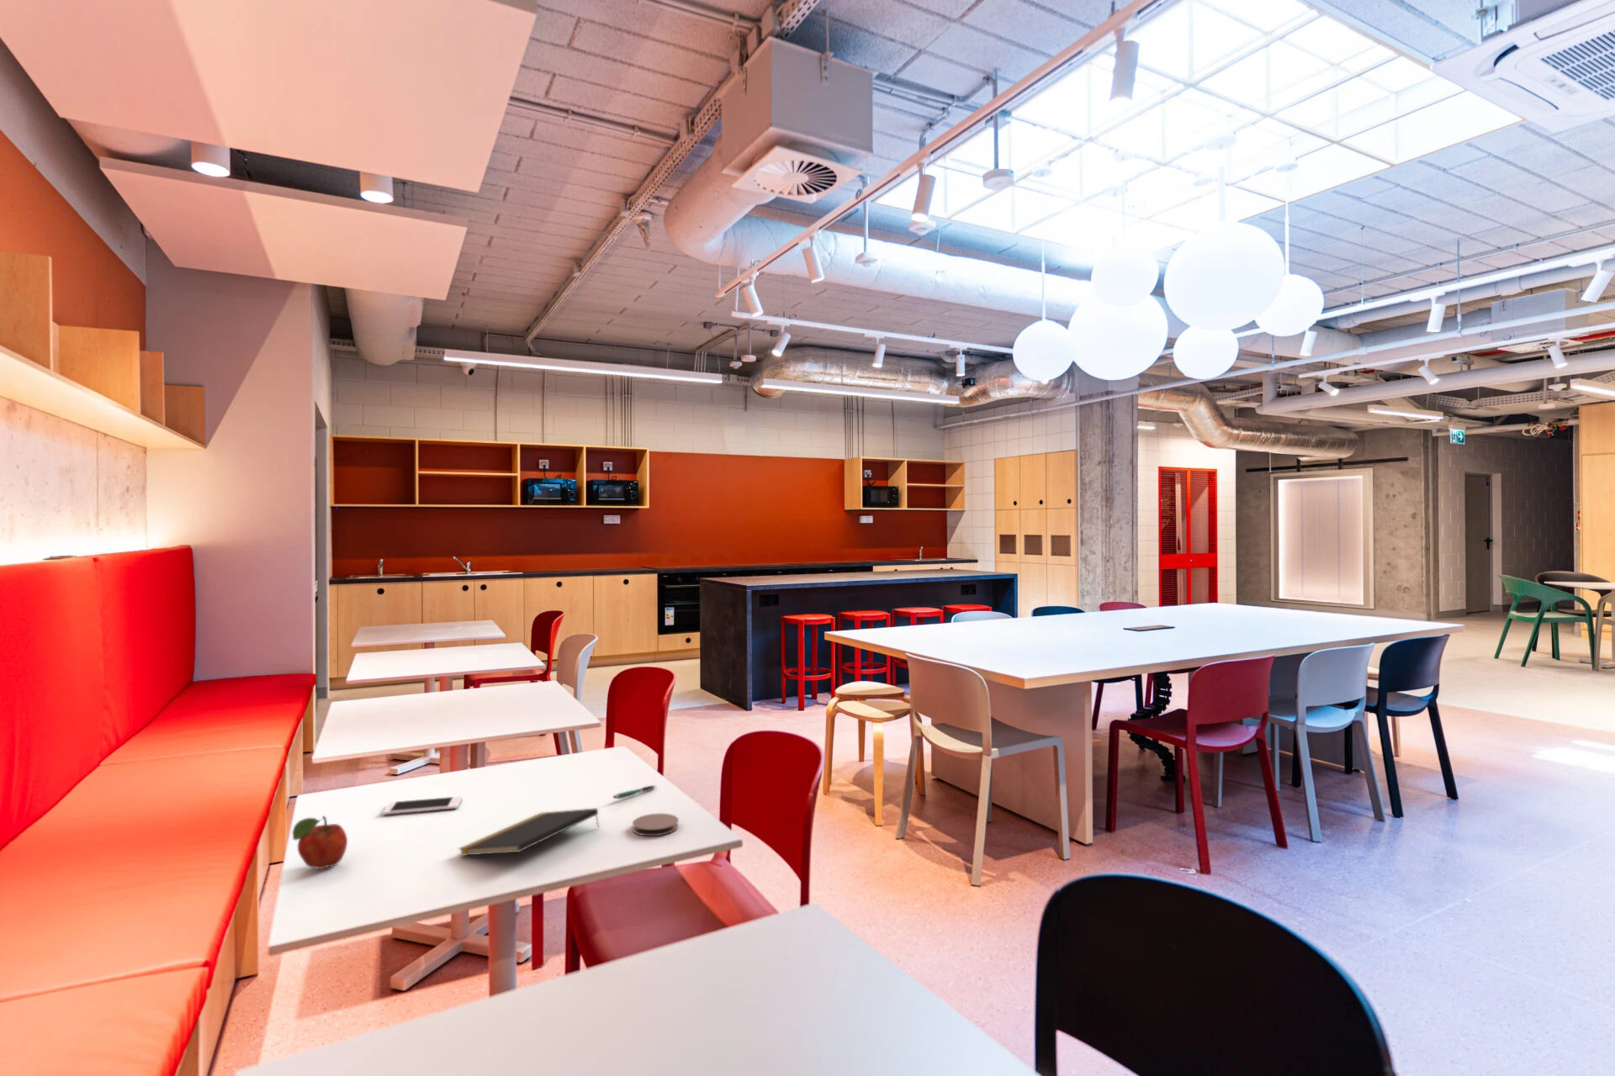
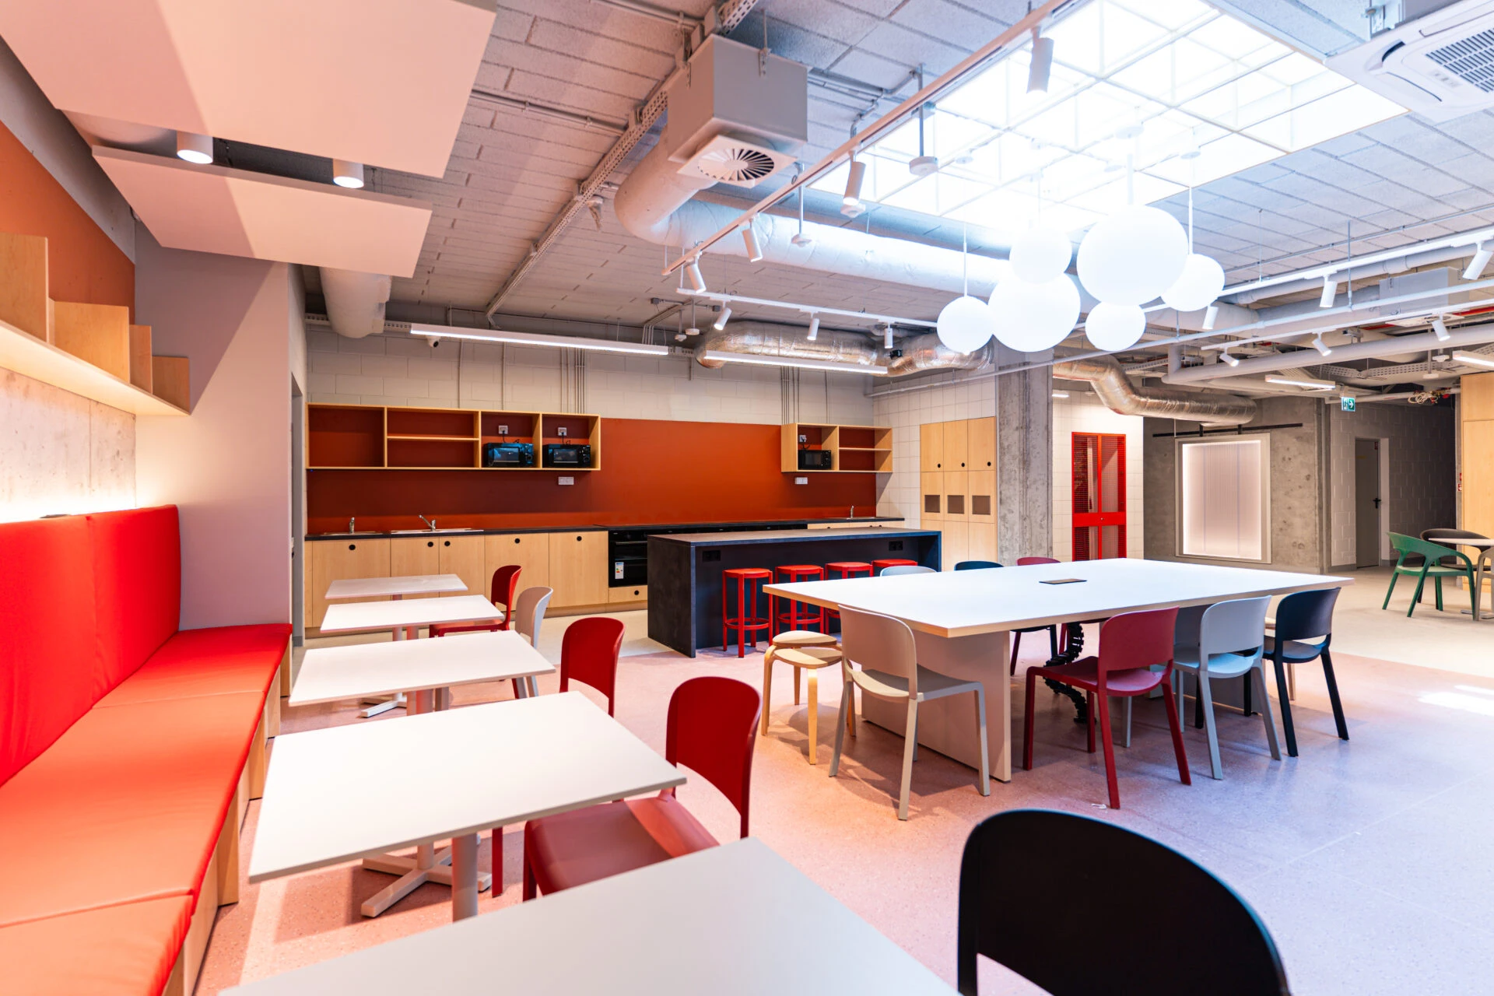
- notepad (531, 831)
- coaster (655, 824)
- pen (634, 791)
- cell phone (423, 805)
- fruit (320, 842)
